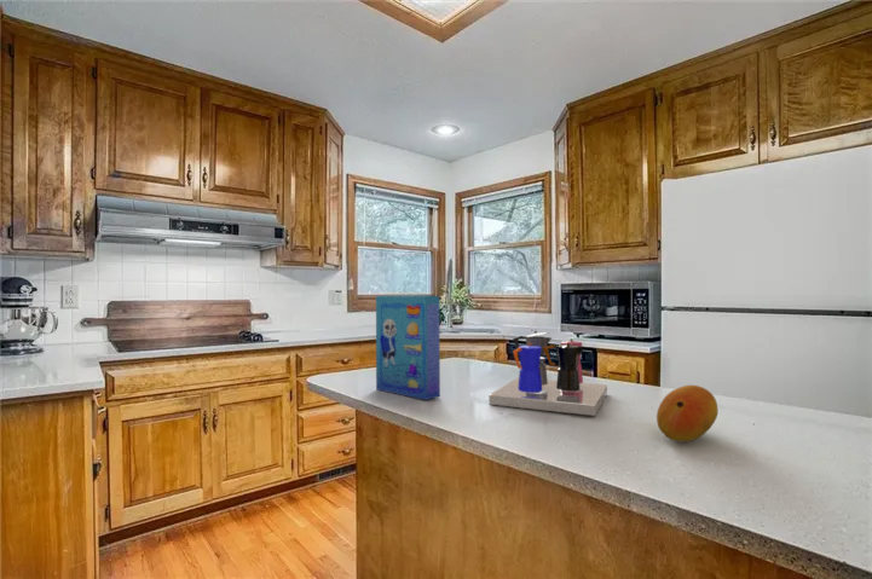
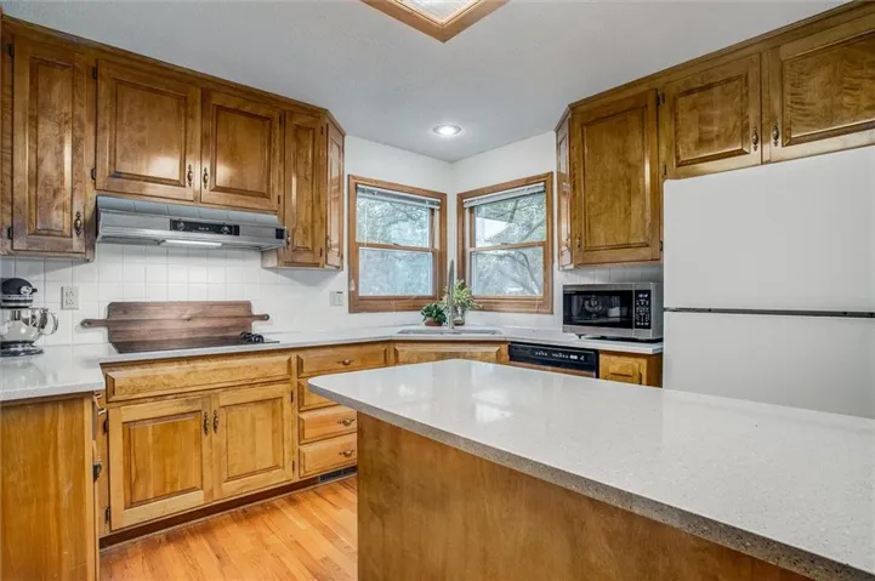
- cereal box (406, 343)
- coffee maker (550, 364)
- fruit (689, 411)
